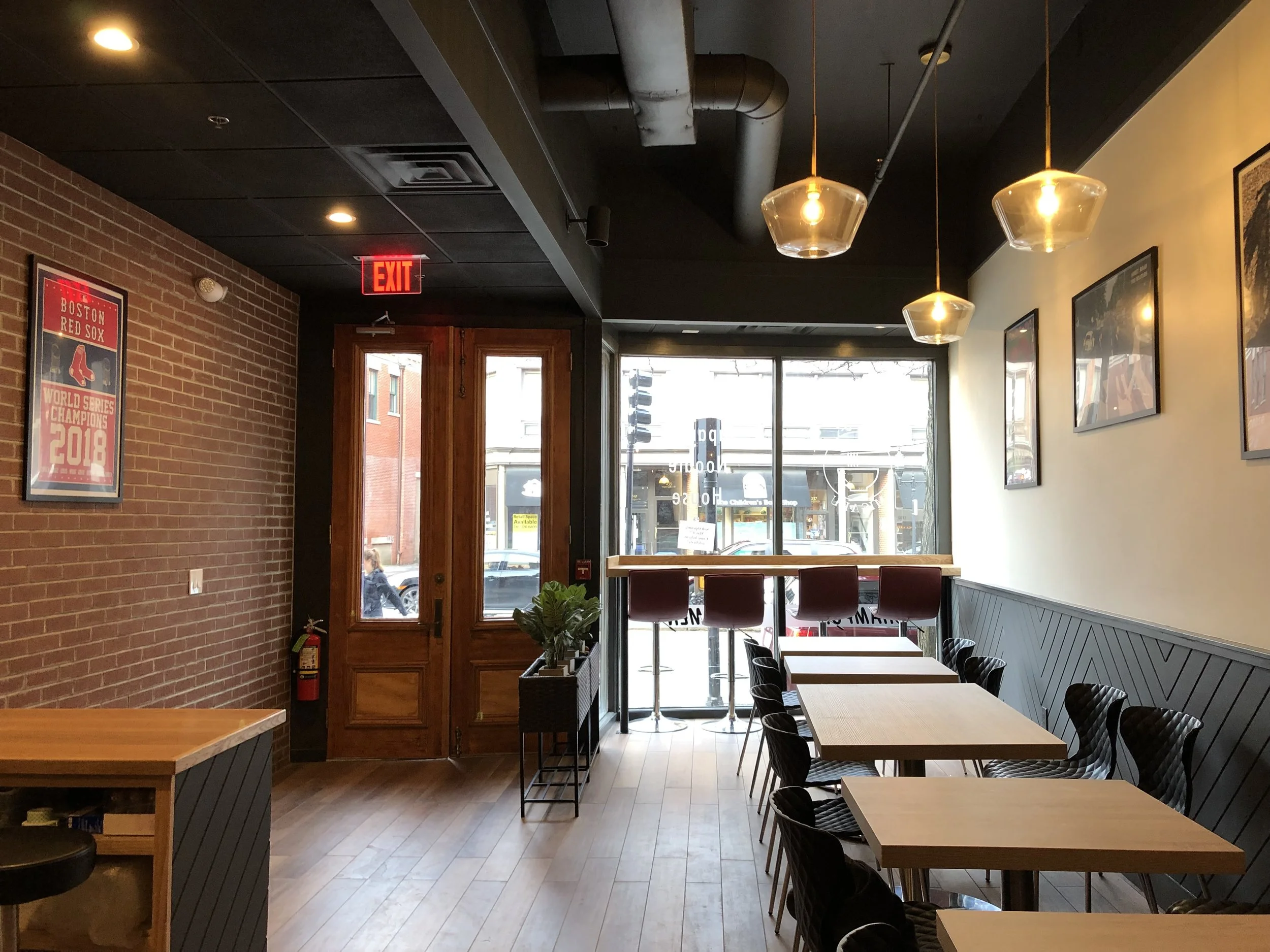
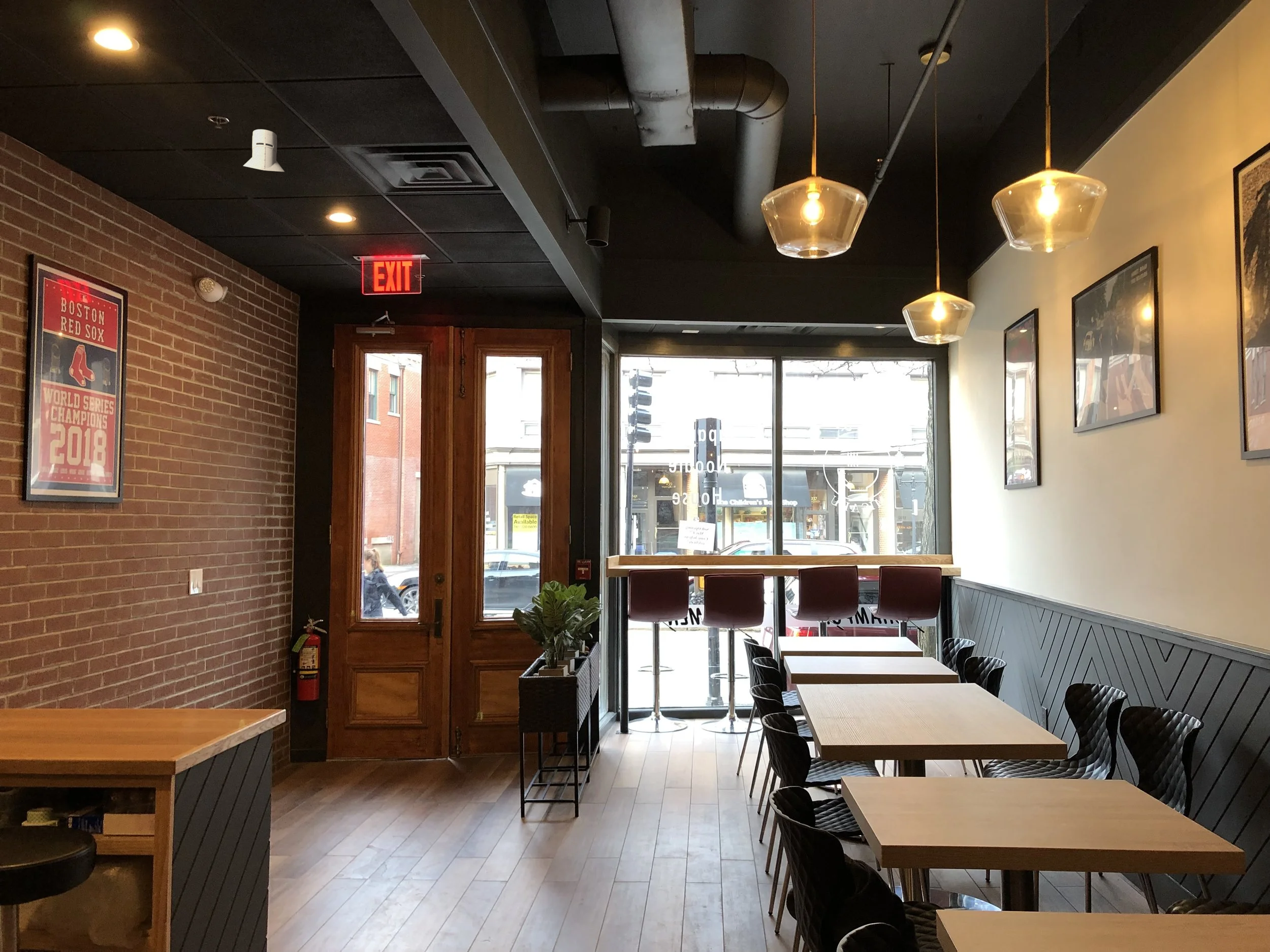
+ knight helmet (264, 154)
